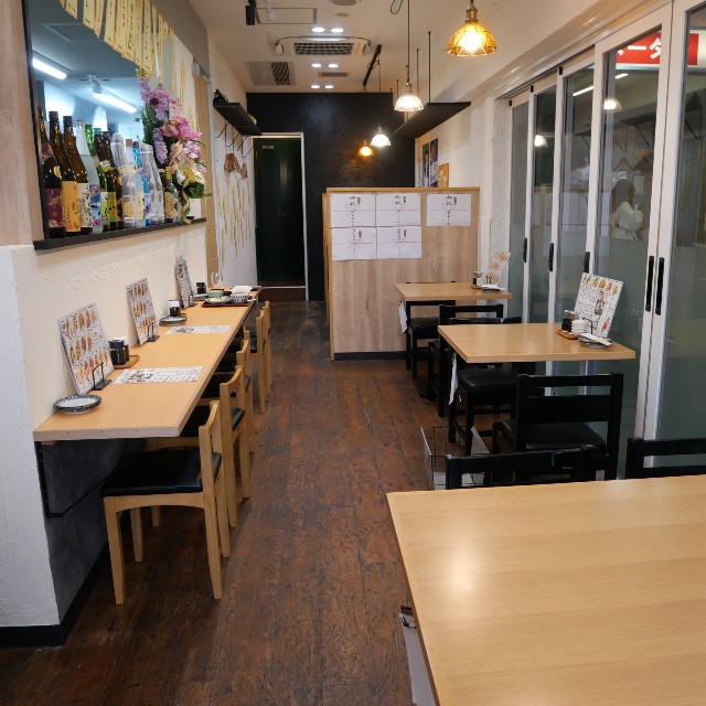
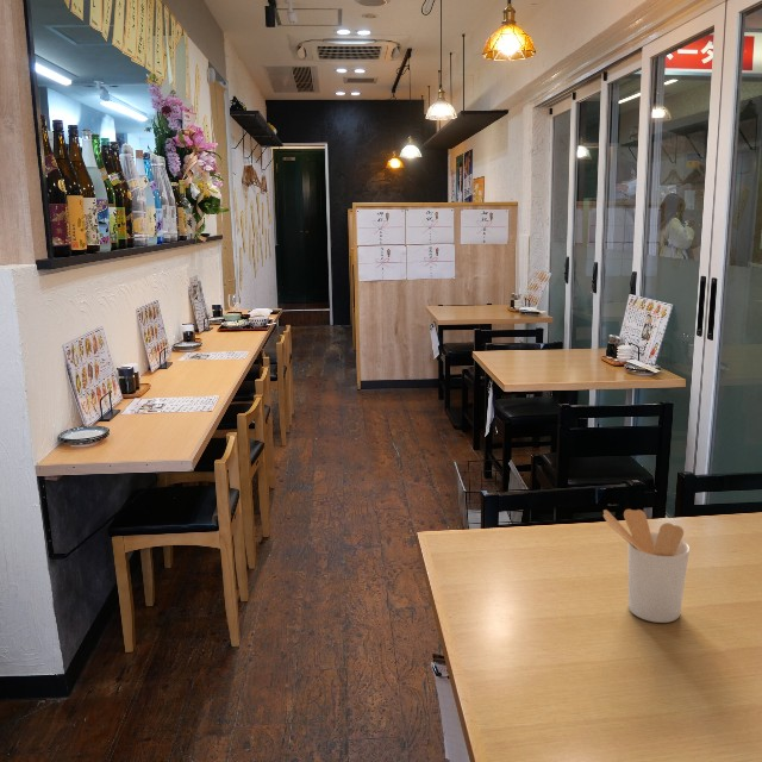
+ utensil holder (642, 561)
